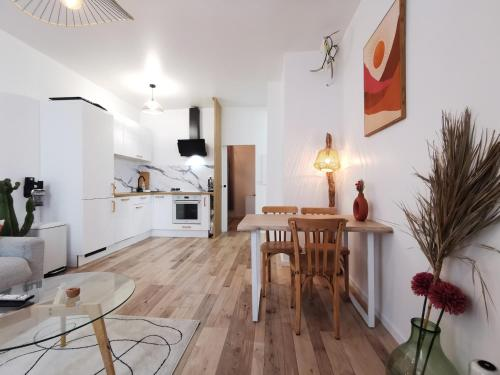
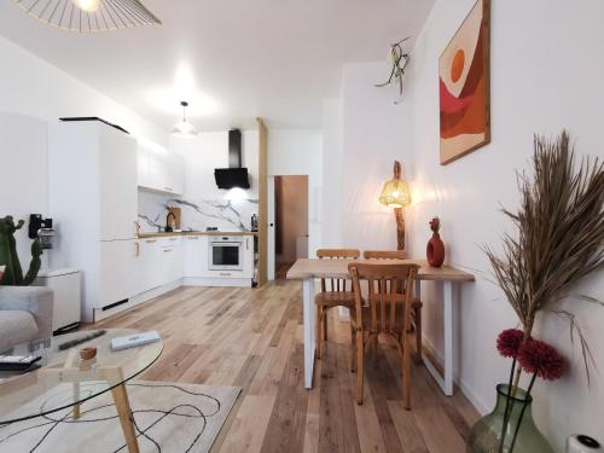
+ notepad (135, 339)
+ remote control (83, 338)
